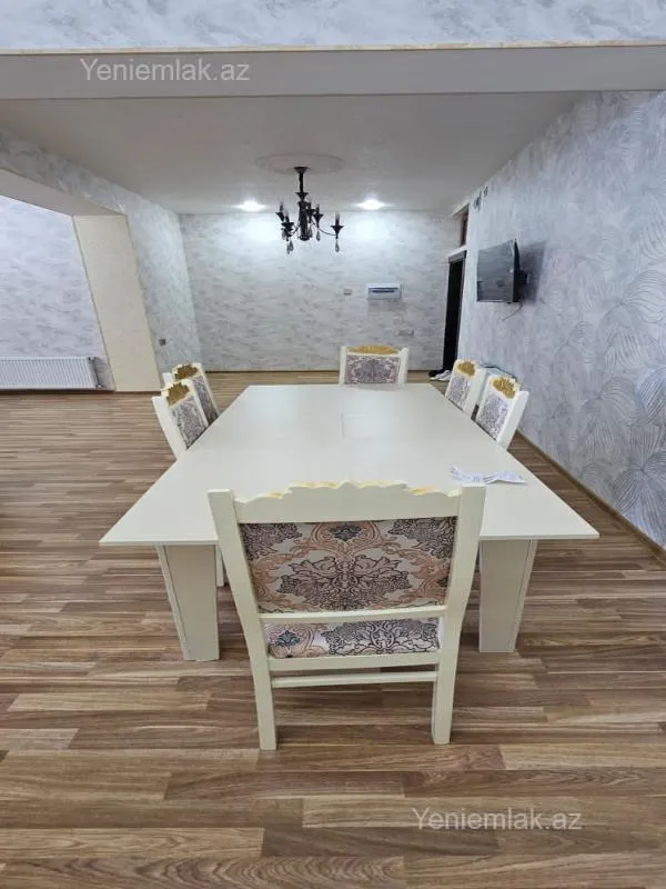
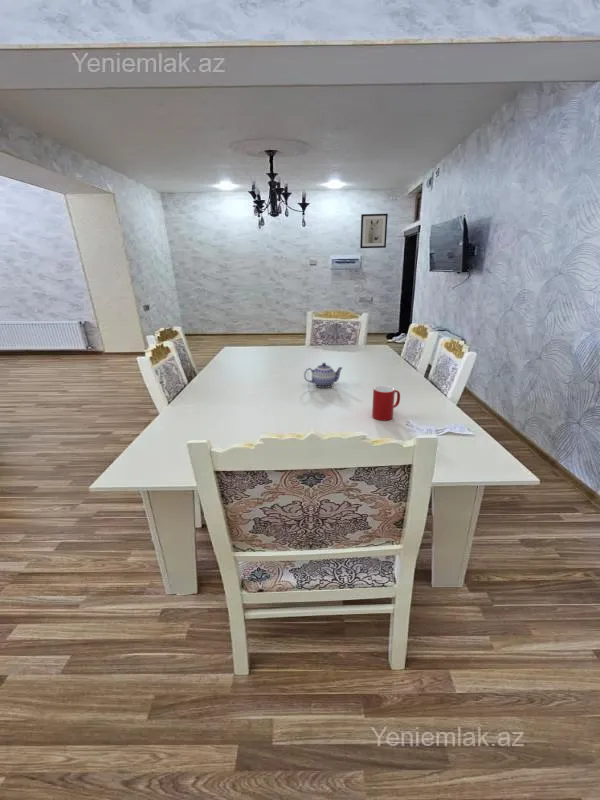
+ teapot (323, 374)
+ wall art (373, 231)
+ cup (387, 402)
